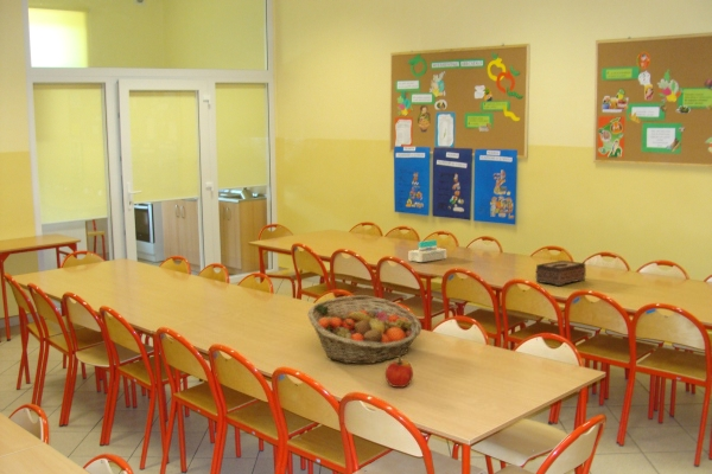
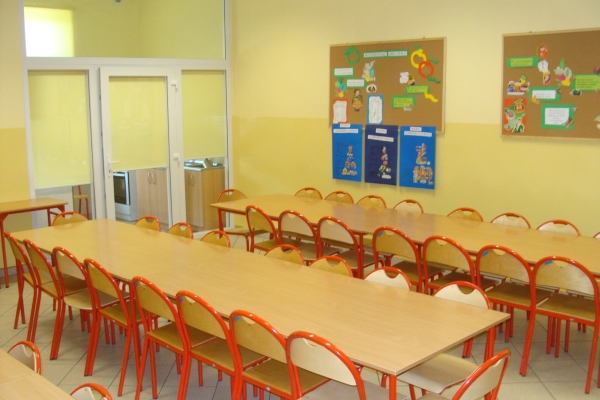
- fruit basket (364, 328)
- apple (399, 372)
- tissue box (427, 250)
- tissue box (560, 273)
